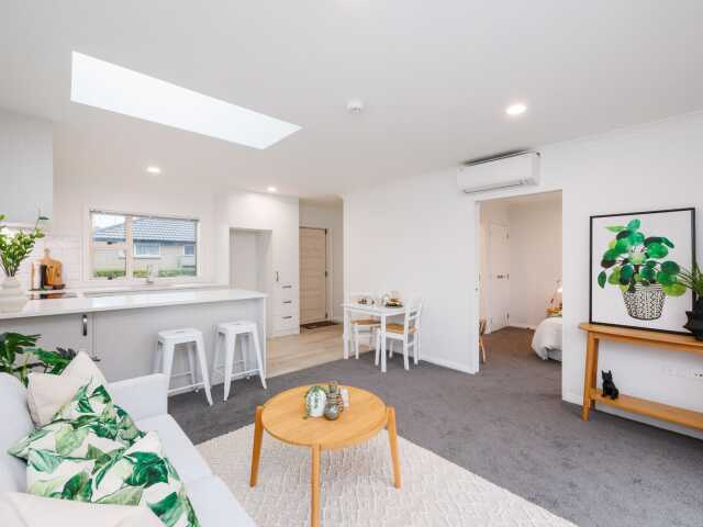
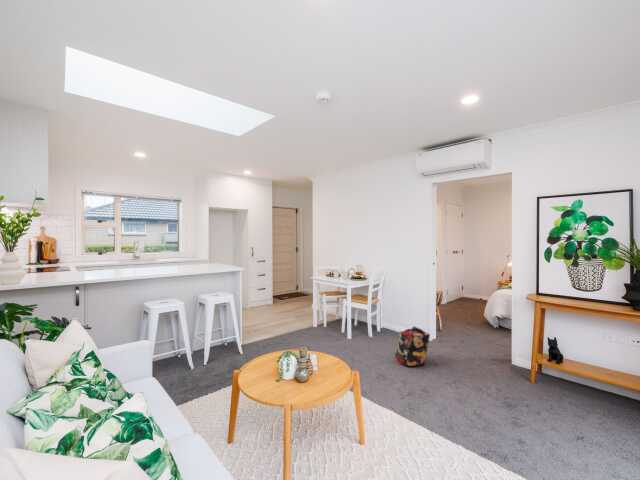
+ backpack (411, 344)
